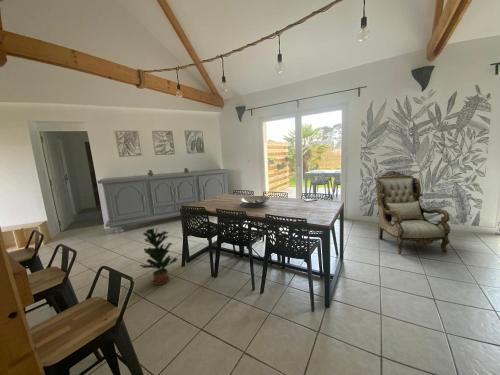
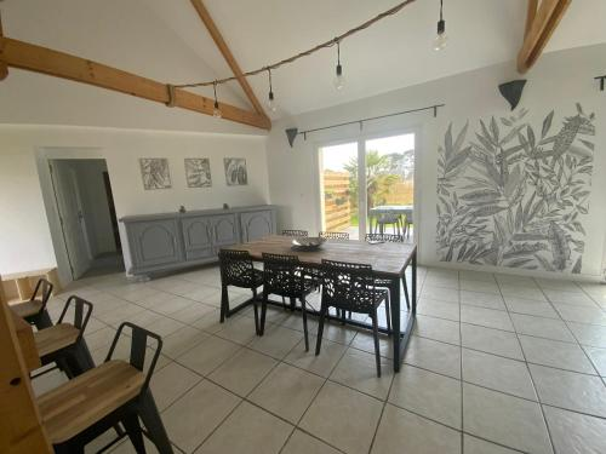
- potted plant (157, 254)
- armchair (407, 208)
